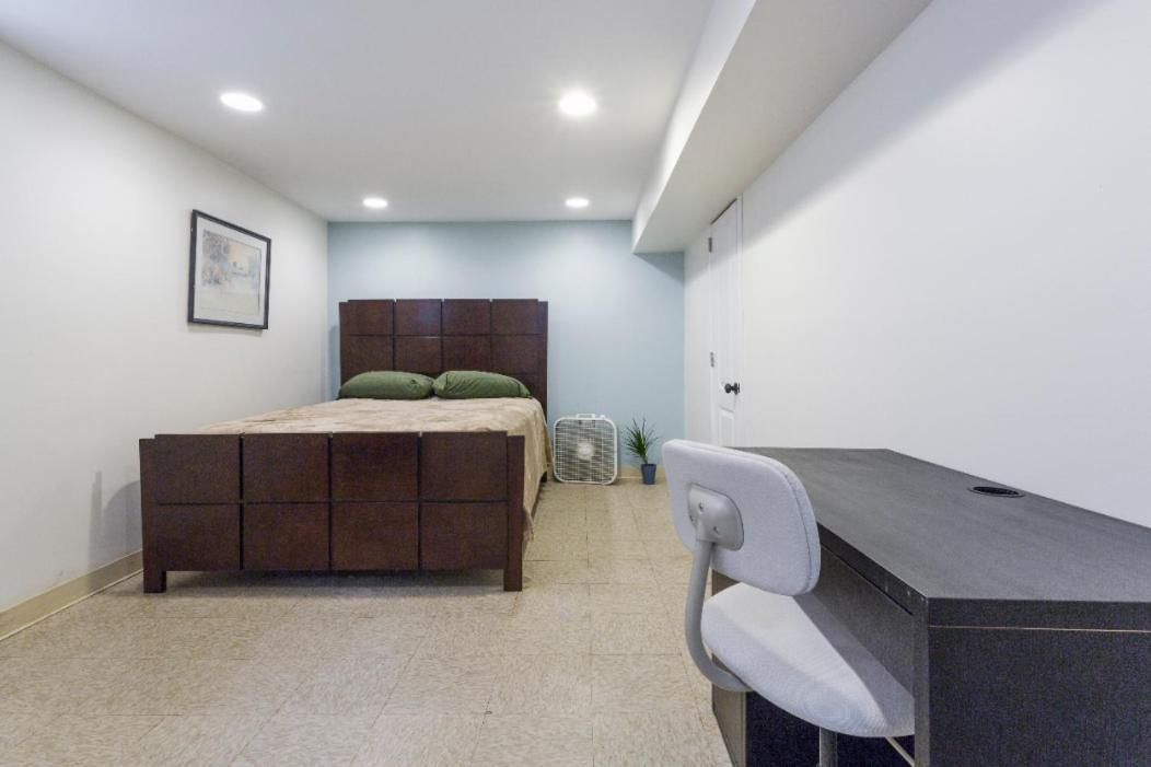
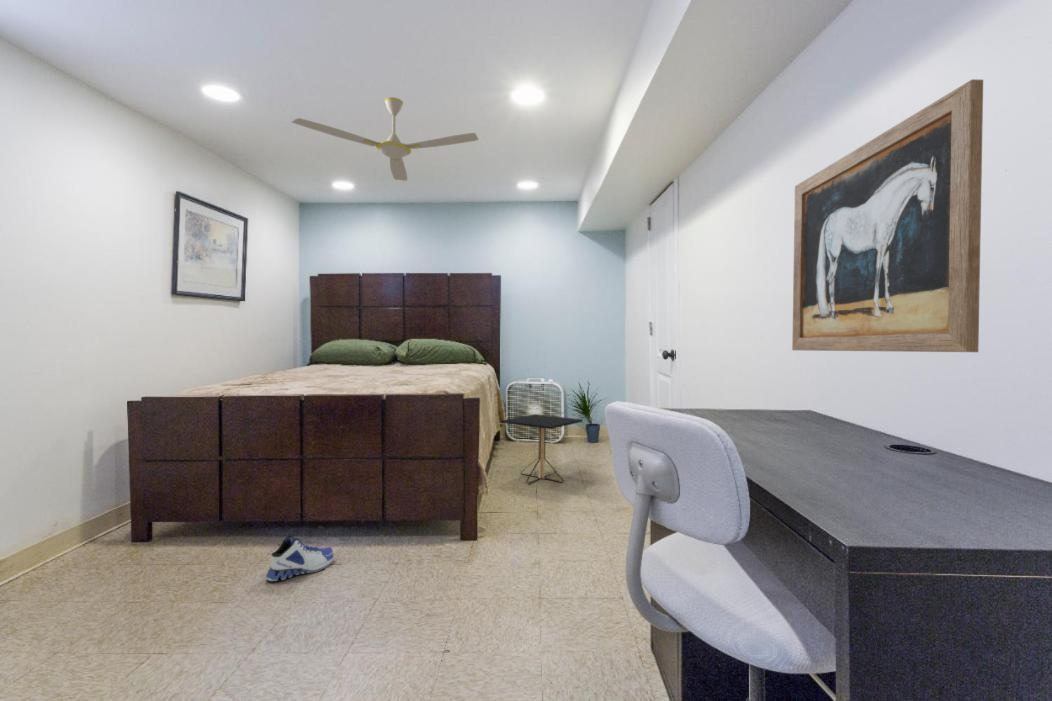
+ side table (541, 449)
+ sneaker (301, 552)
+ ceiling fan (389, 136)
+ wall art (863, 248)
